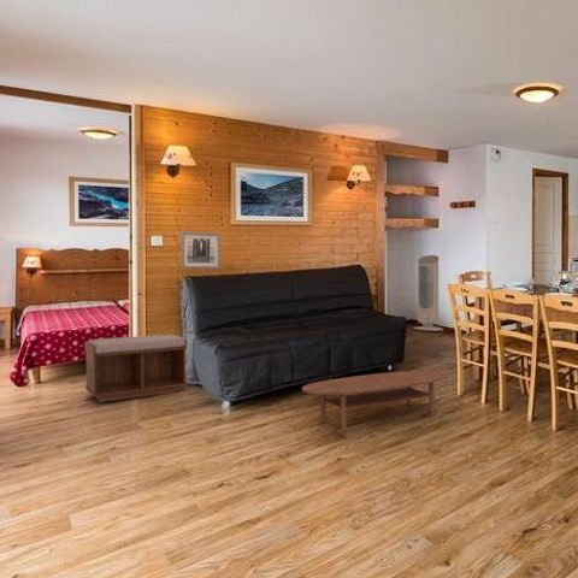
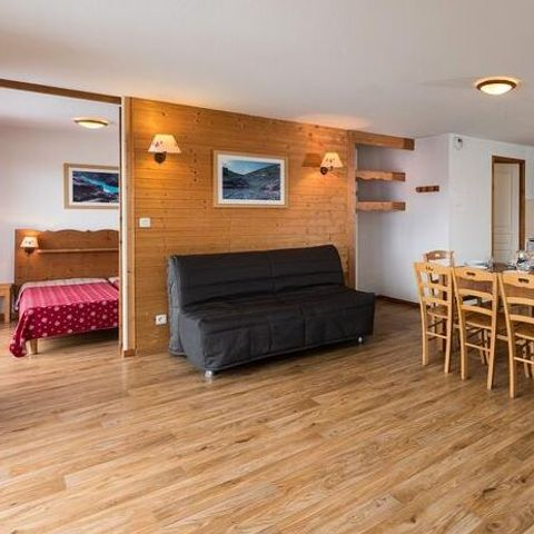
- air purifier (427, 291)
- bench (136, 365)
- coffee table (378, 400)
- wall art (200, 250)
